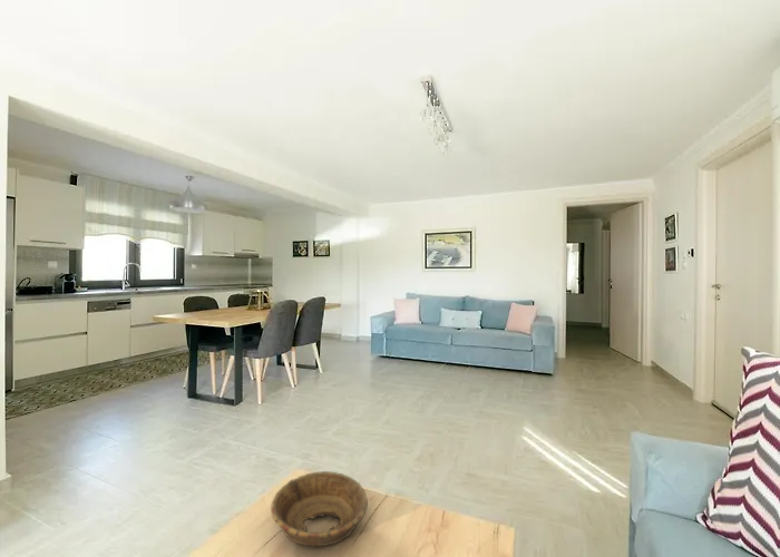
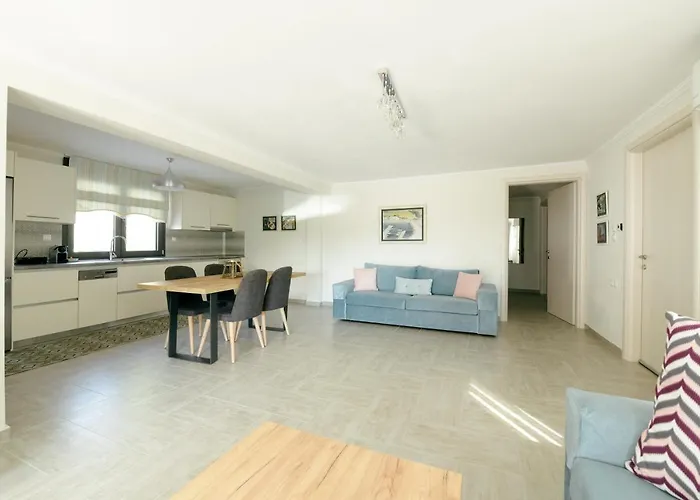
- decorative bowl (320, 511)
